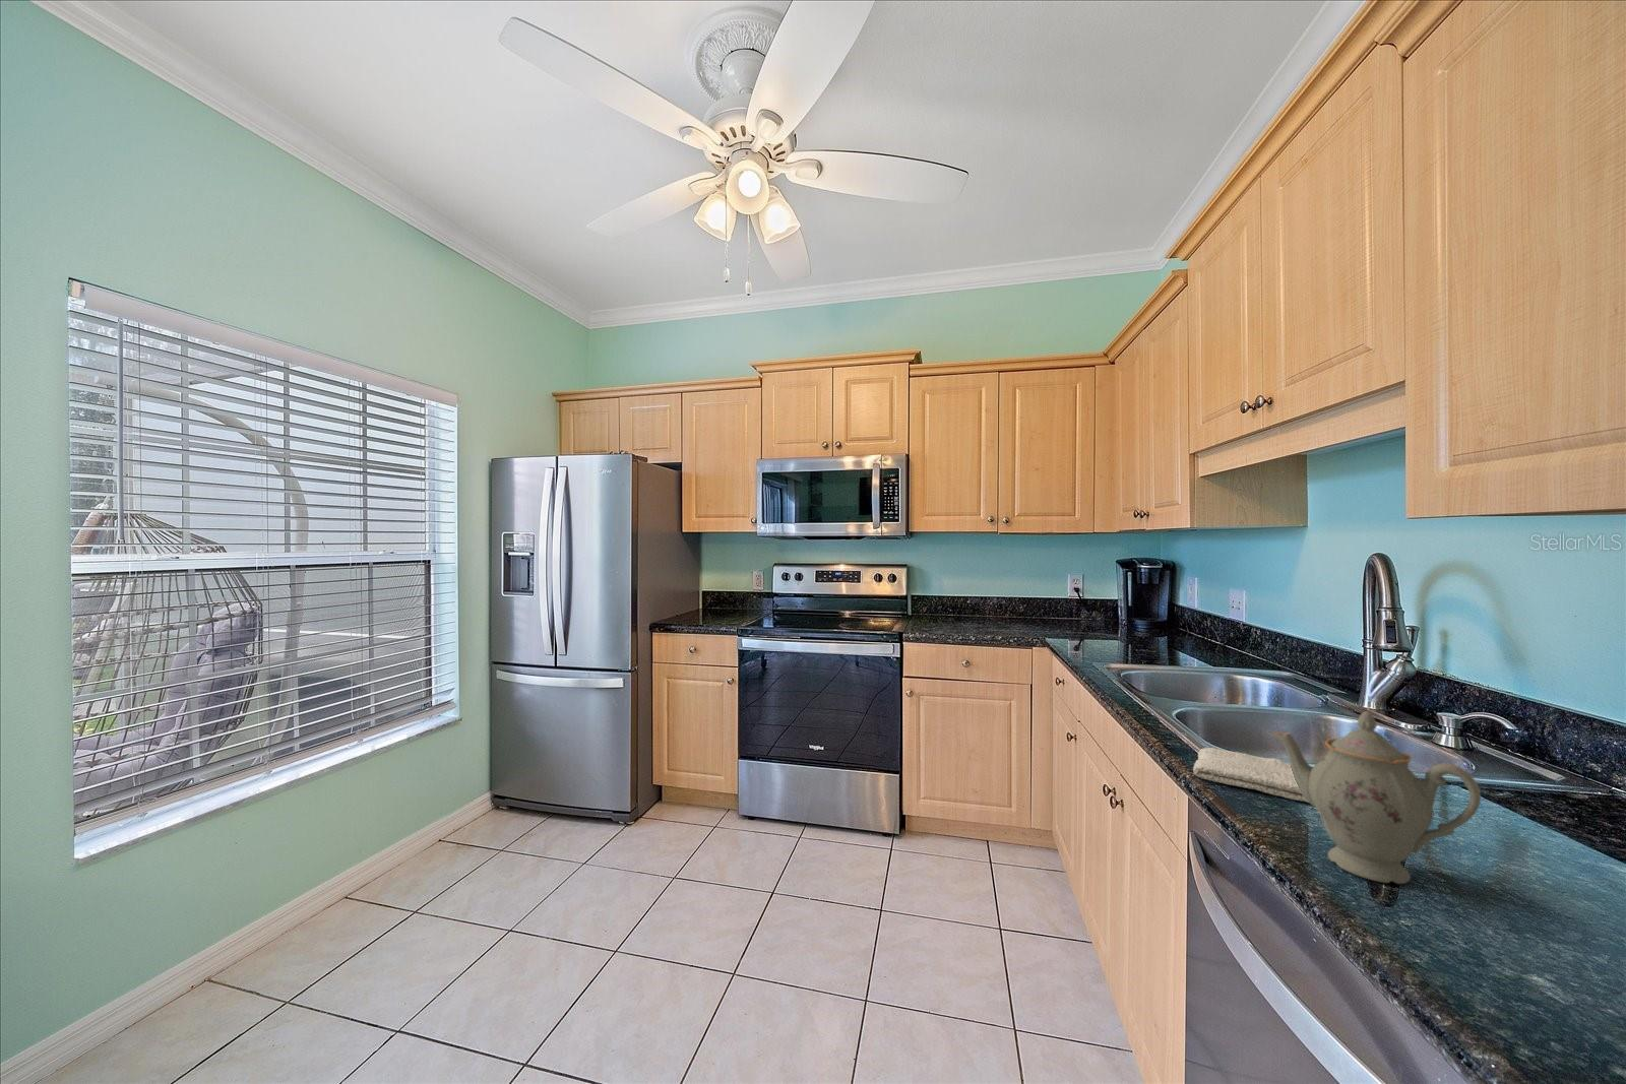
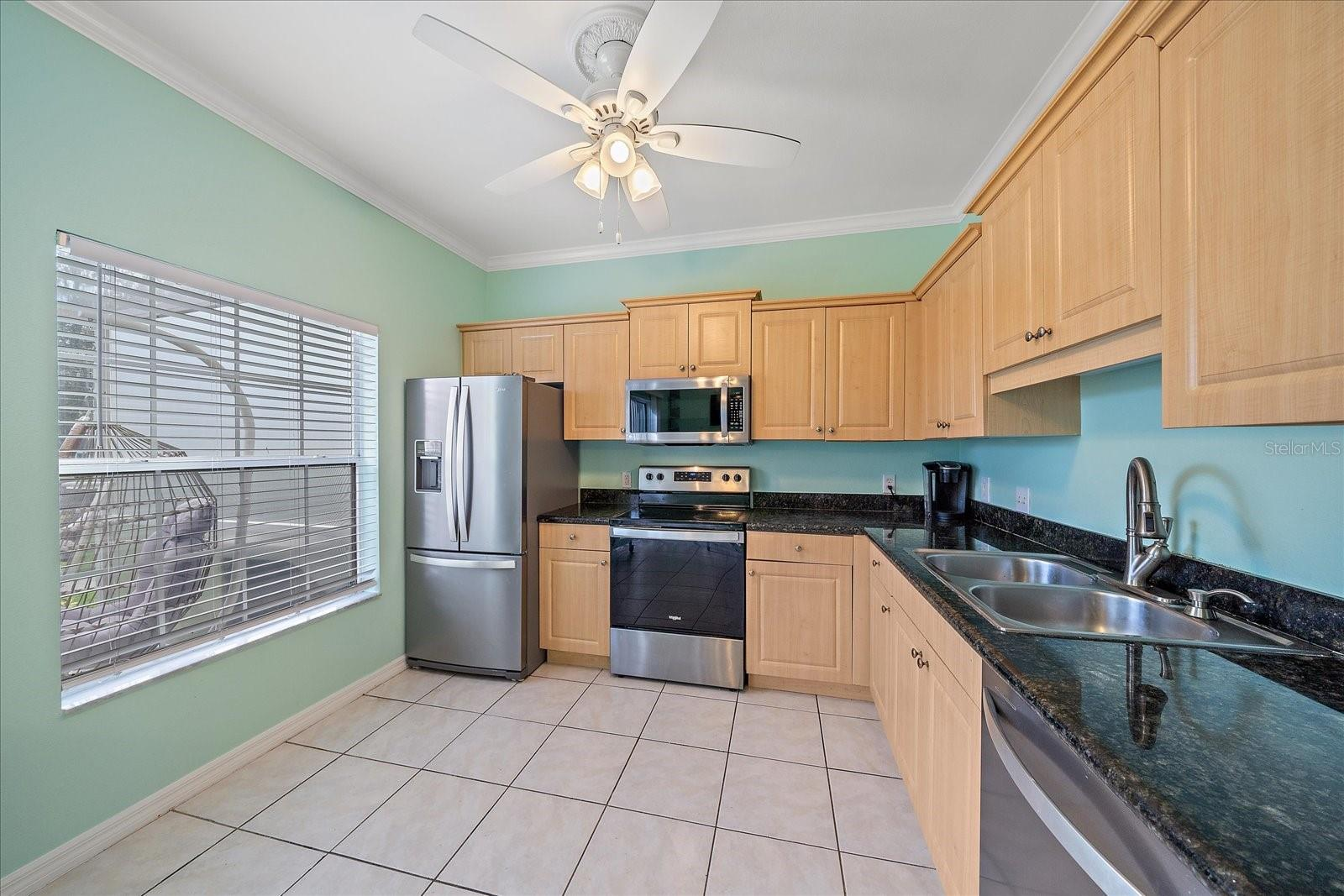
- chinaware (1366, 789)
- washcloth (1256, 772)
